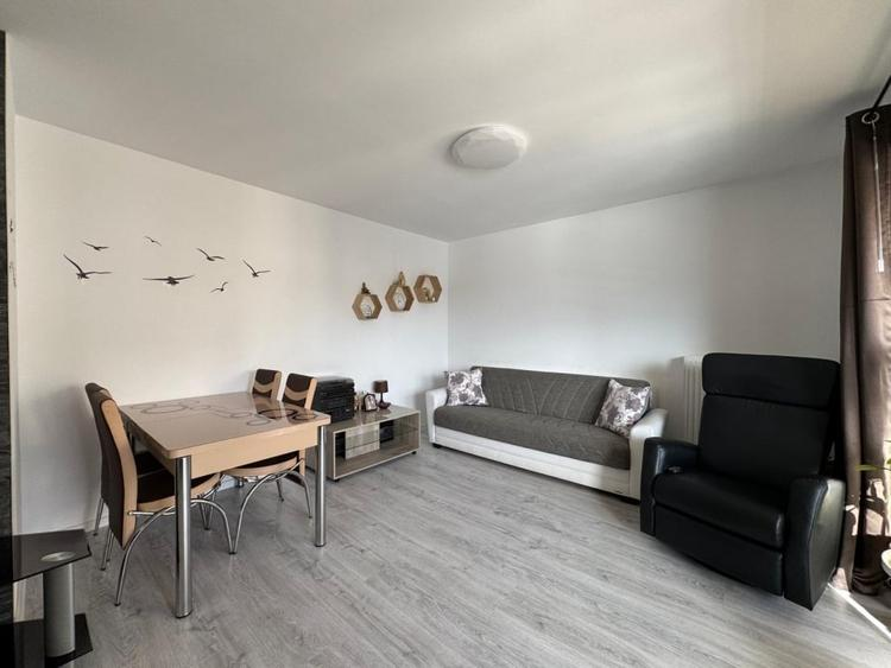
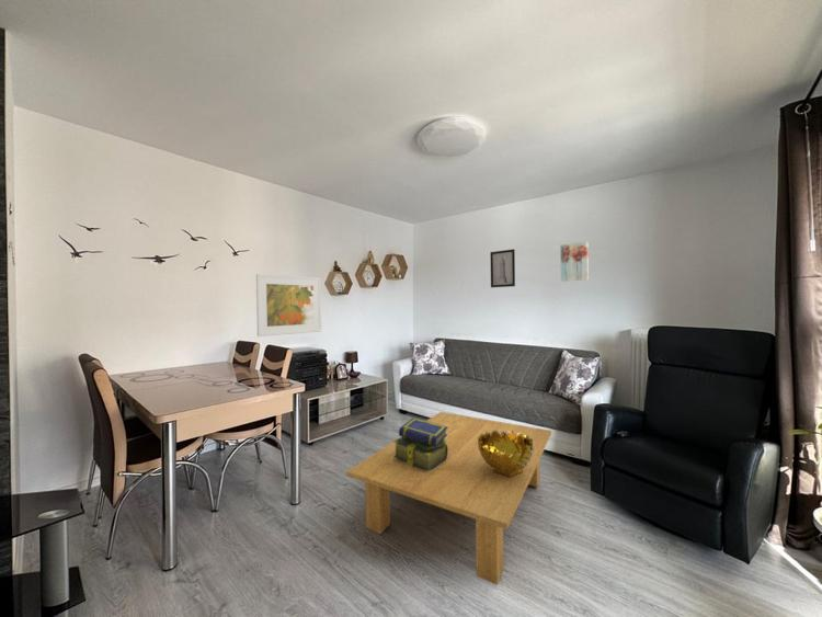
+ stack of books (422, 442)
+ coffee table (463, 475)
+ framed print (290, 305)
+ decorative bowl (505, 453)
+ wall art (573, 262)
+ wall art (502, 268)
